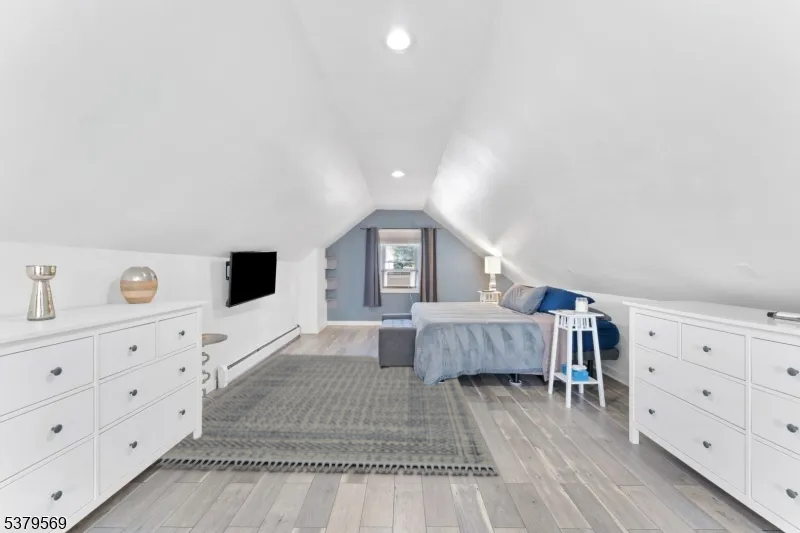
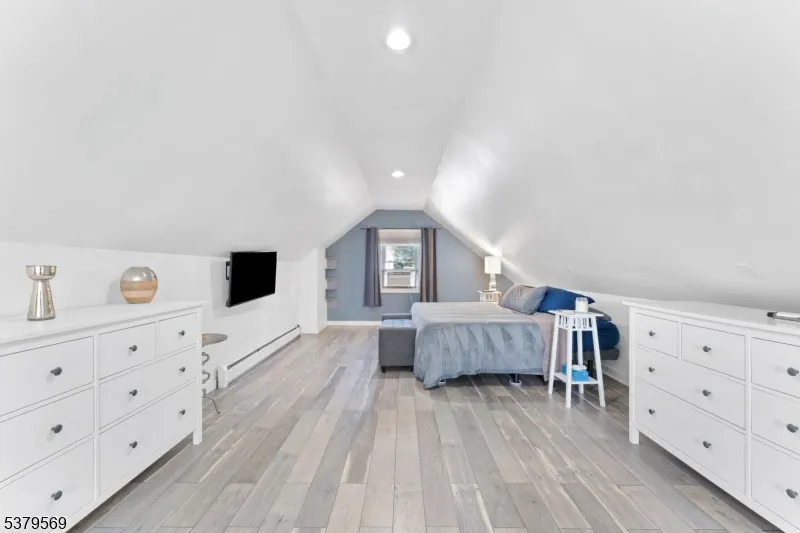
- rug (343, 388)
